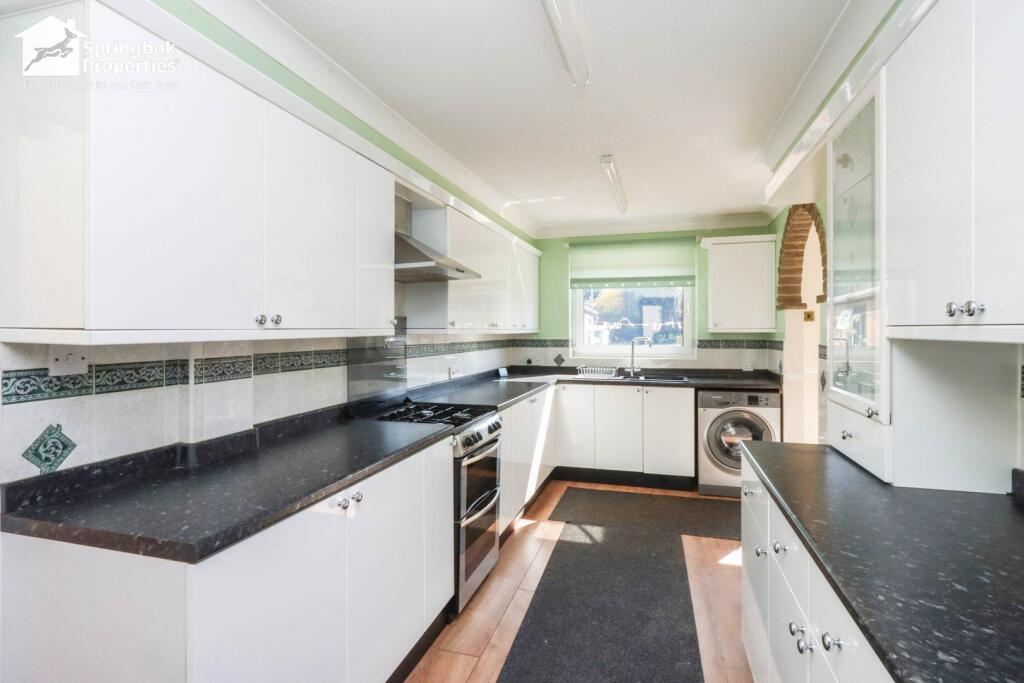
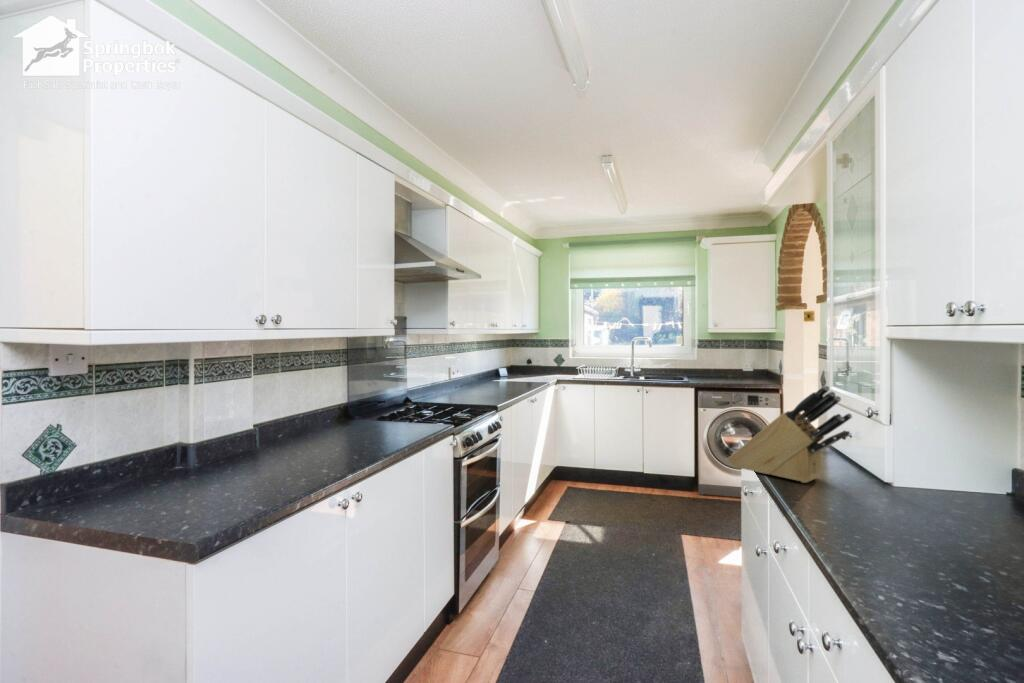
+ knife block (786, 429)
